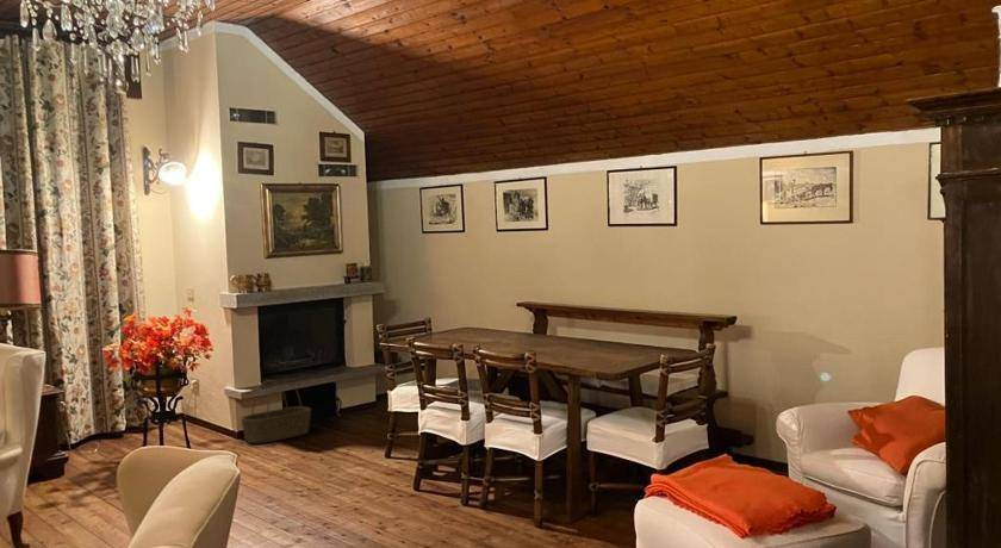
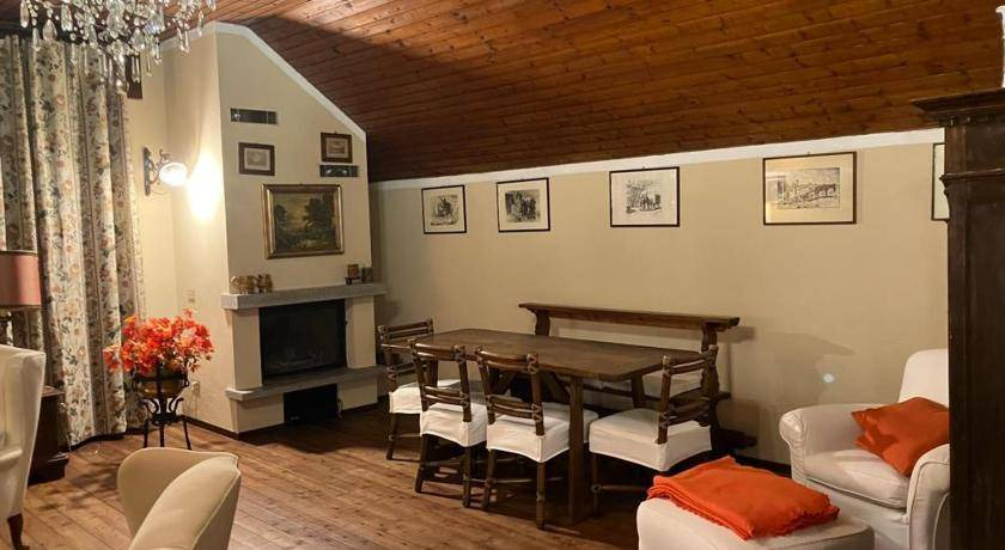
- basket (275, 410)
